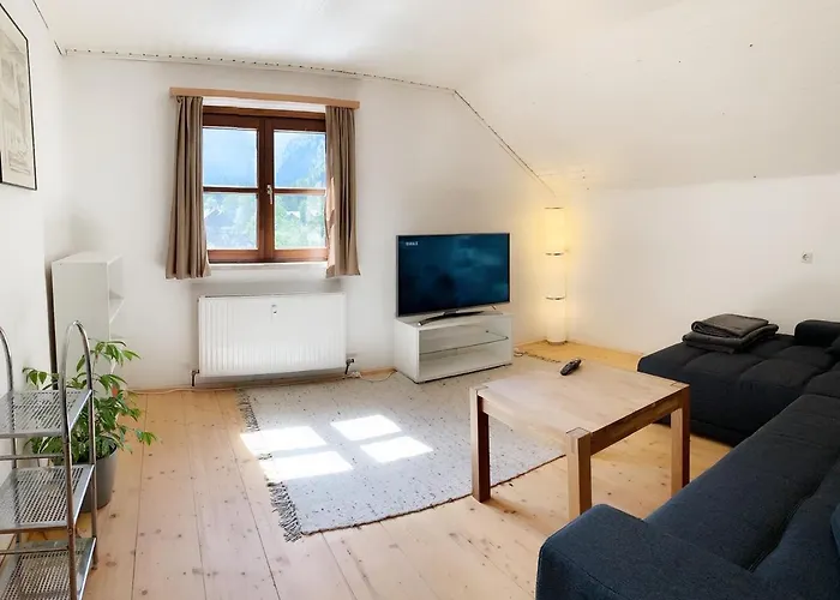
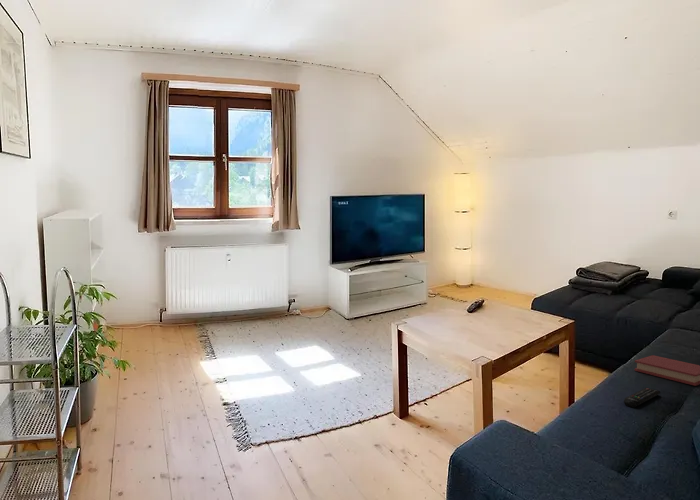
+ book (672, 369)
+ remote control (642, 397)
